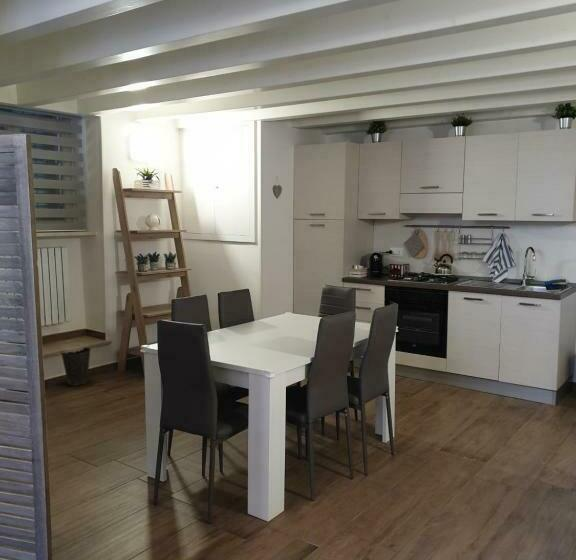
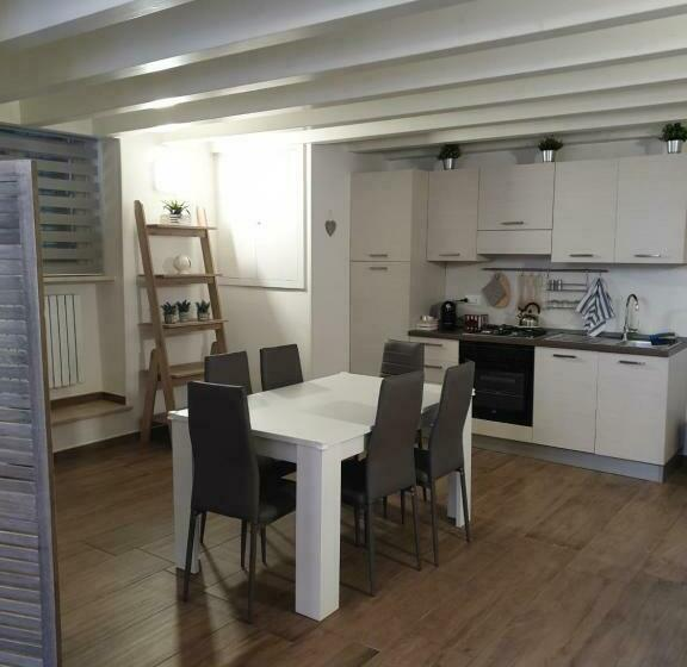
- waste basket (76, 366)
